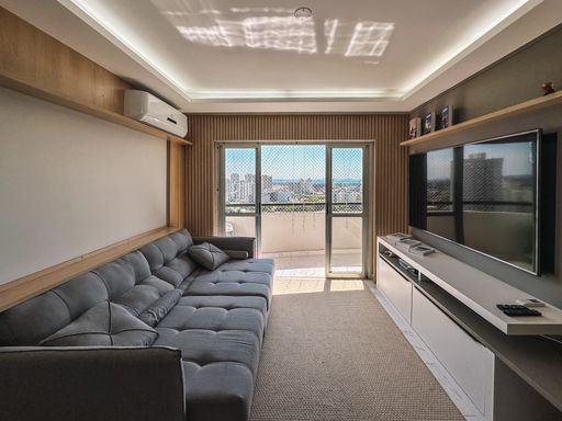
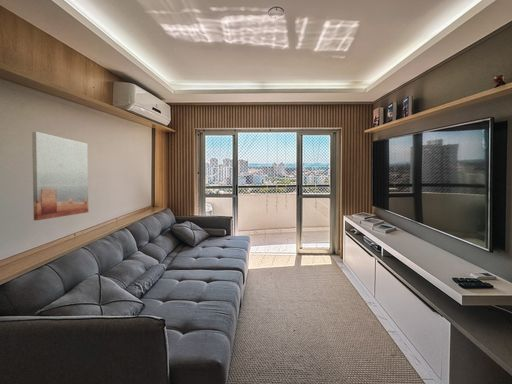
+ wall art (63, 177)
